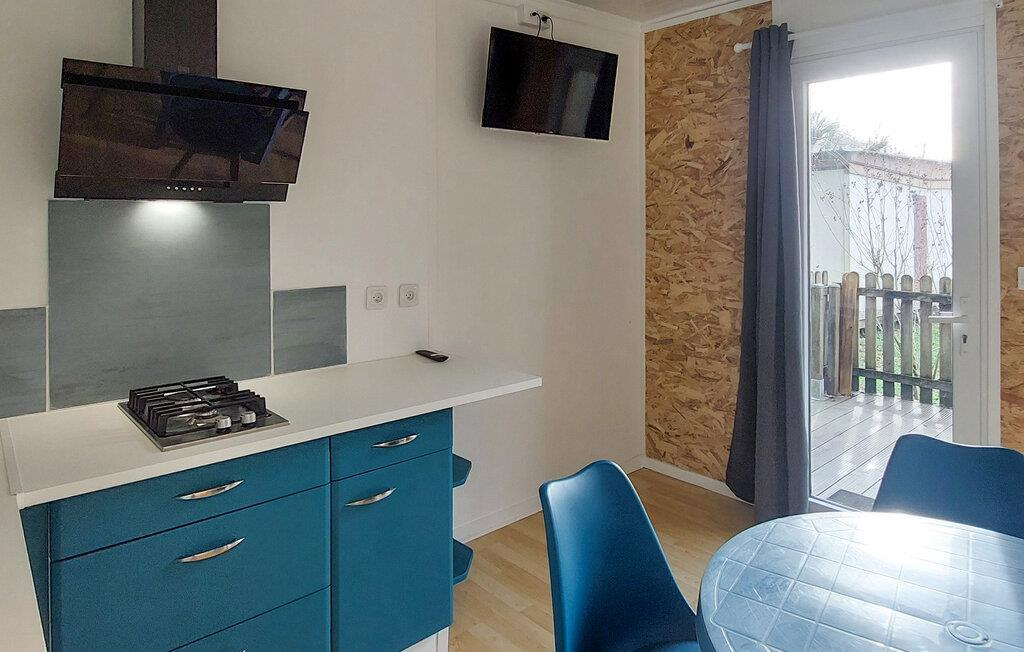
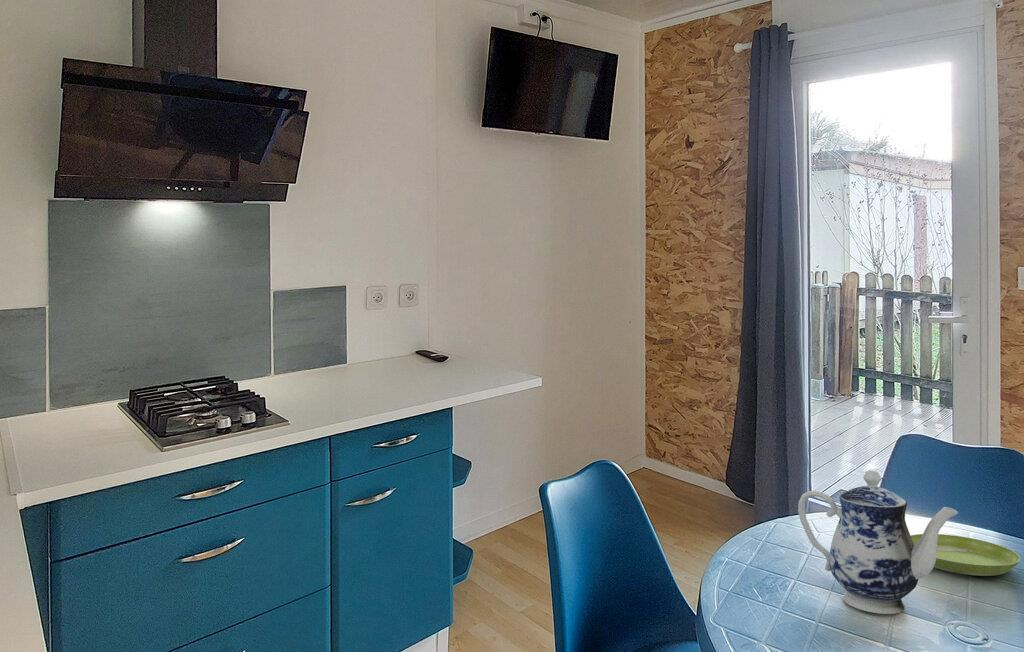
+ saucer (959, 555)
+ teapot (872, 536)
